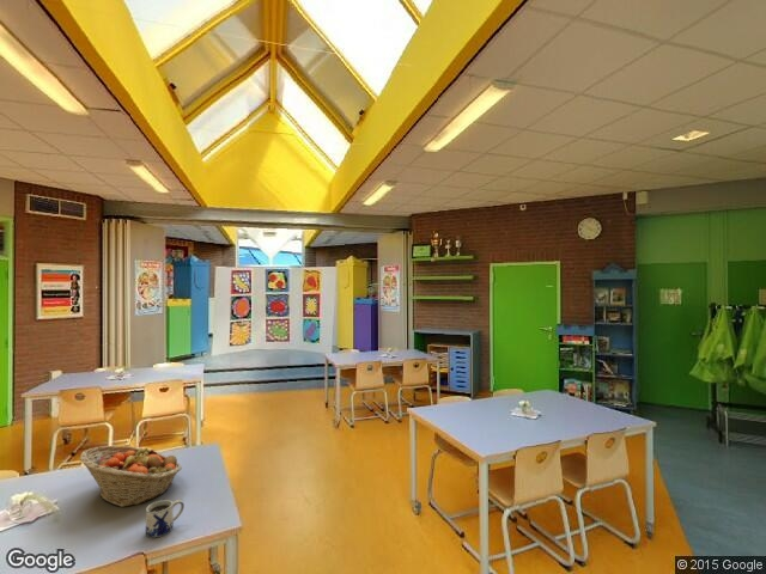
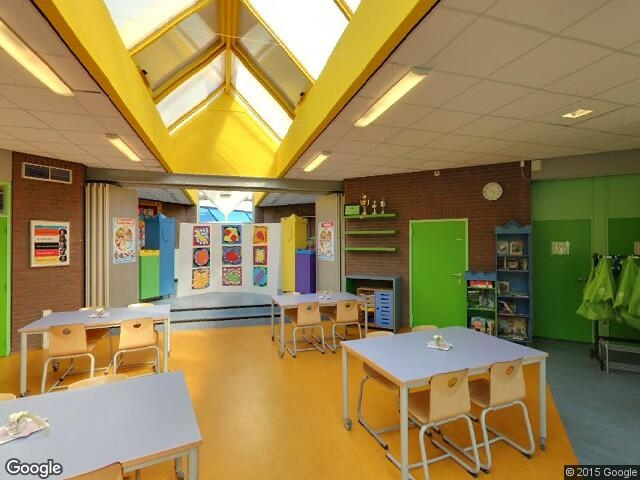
- fruit basket (132, 468)
- mug (163, 517)
